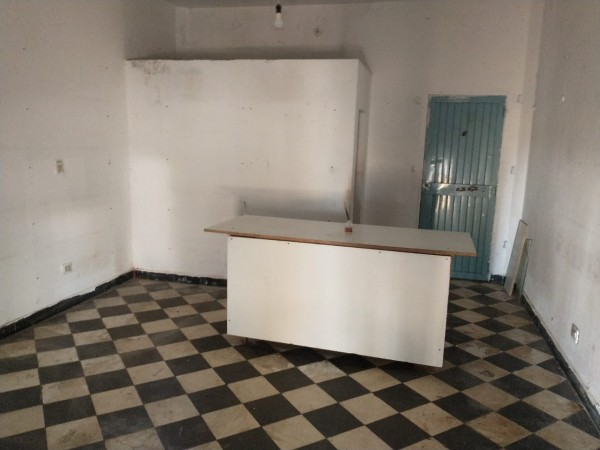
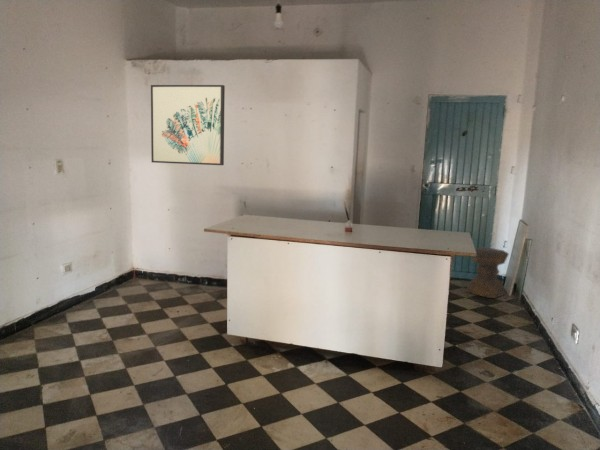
+ stool (487, 271)
+ wall art (187, 125)
